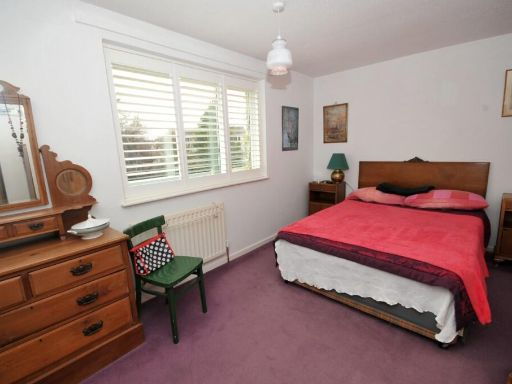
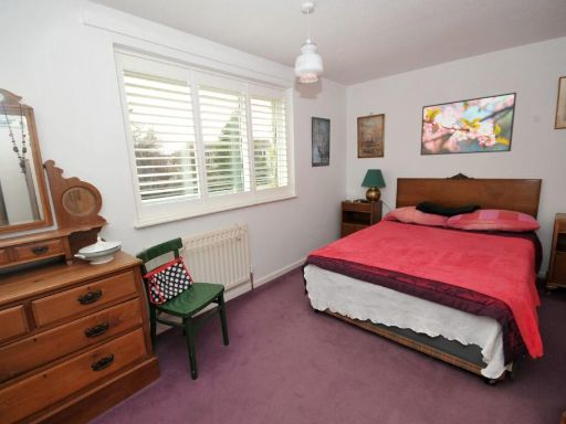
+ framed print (463, 127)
